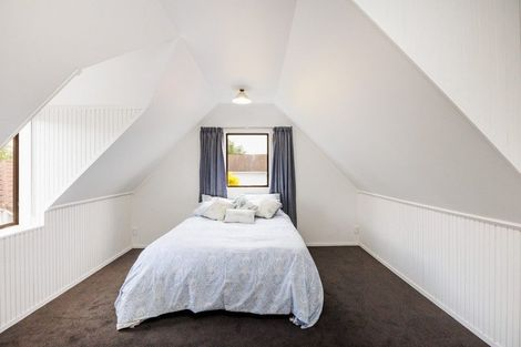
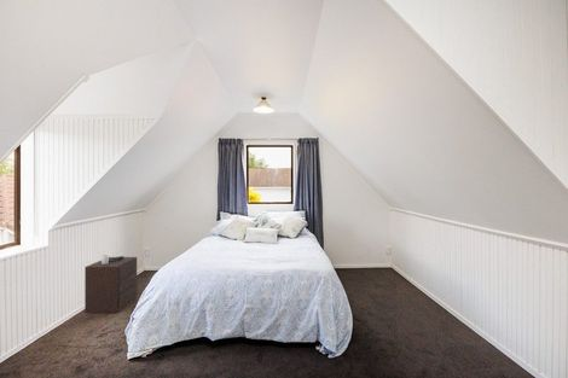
+ nightstand (112, 279)
